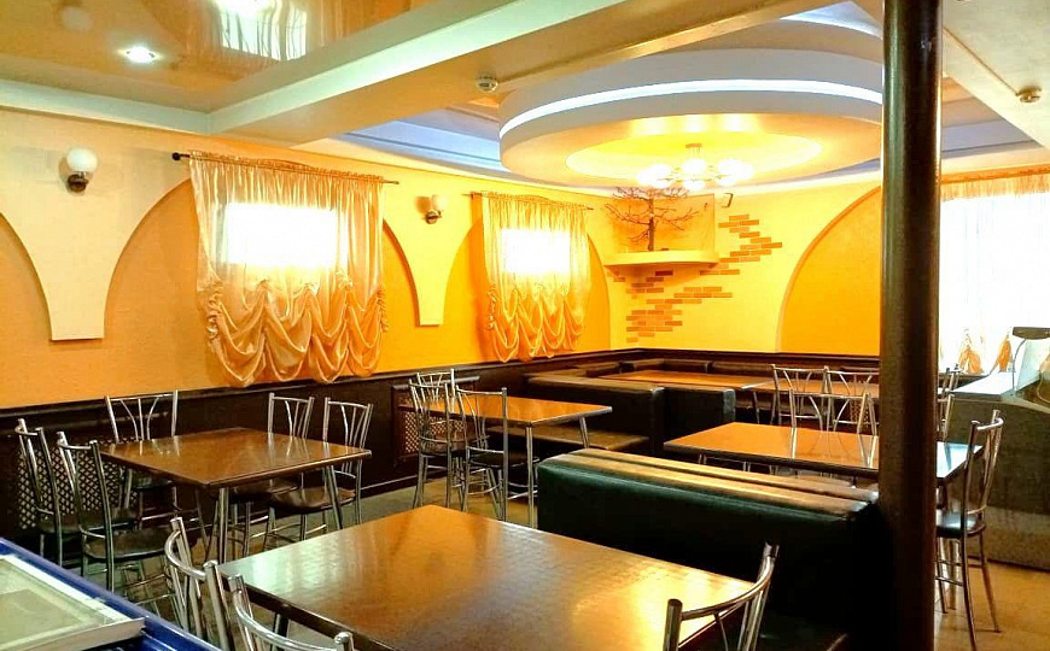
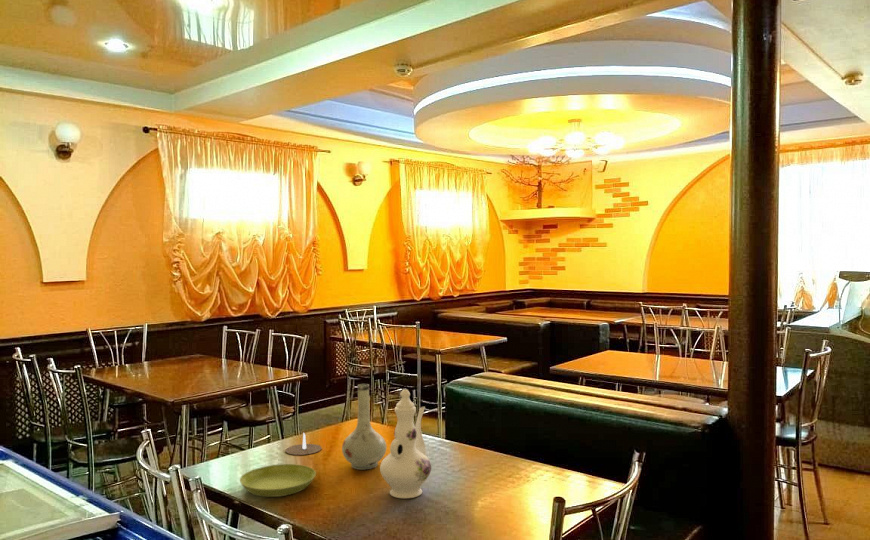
+ chinaware (409, 439)
+ candle (303, 440)
+ saucer (278, 481)
+ vase (364, 425)
